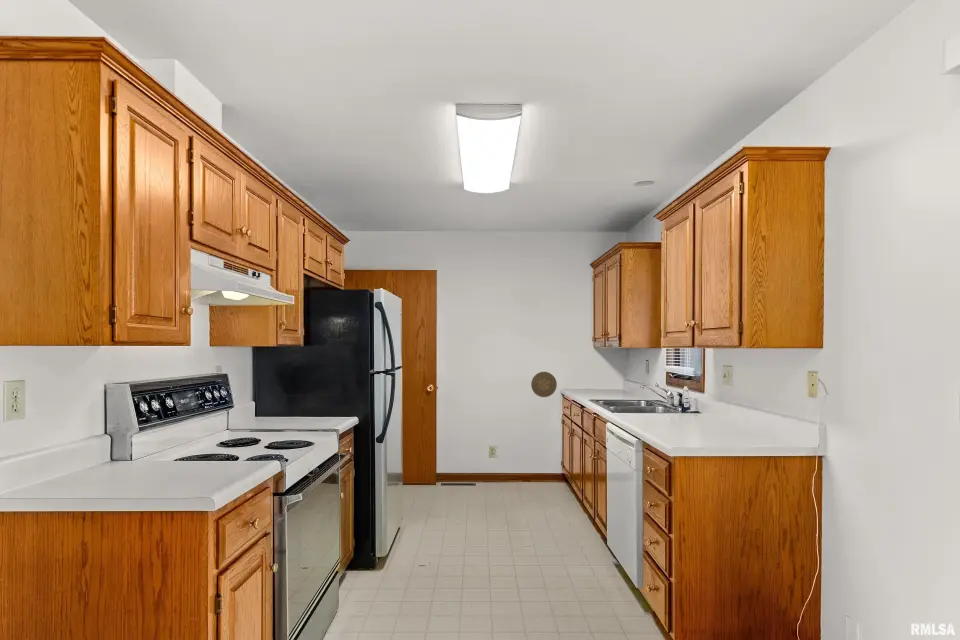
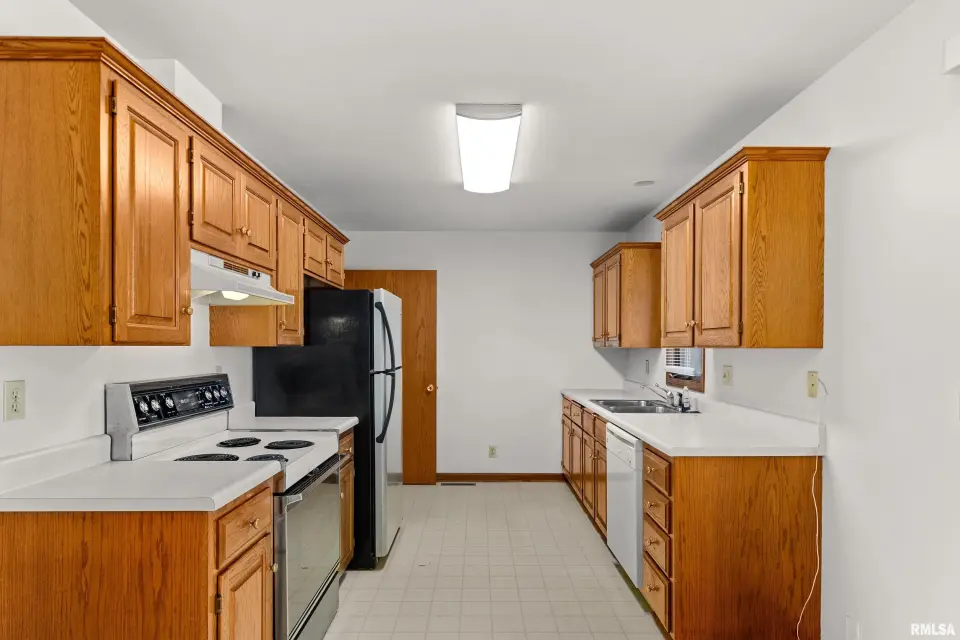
- decorative plate (544, 384)
